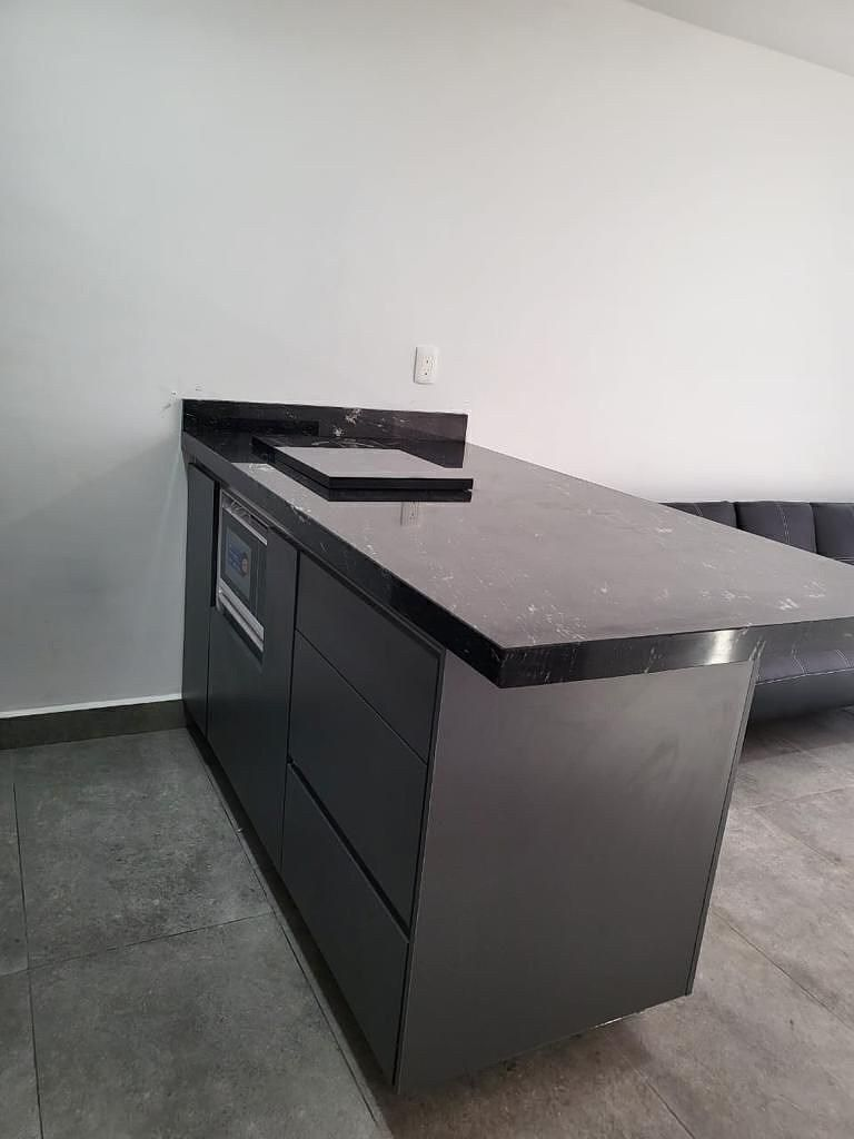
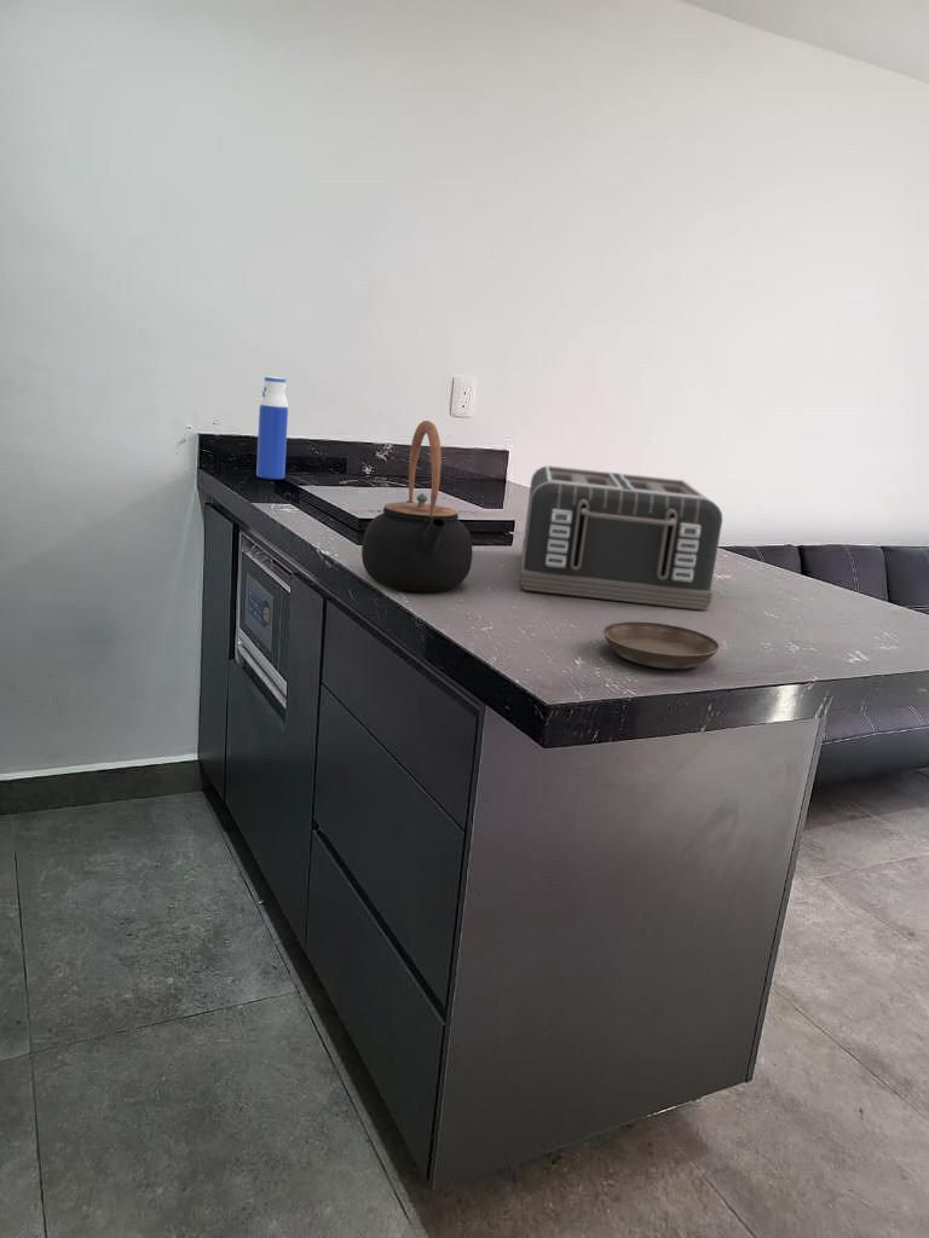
+ toaster (614, 532)
+ teapot (423, 504)
+ saucer (659, 646)
+ water bottle (272, 428)
